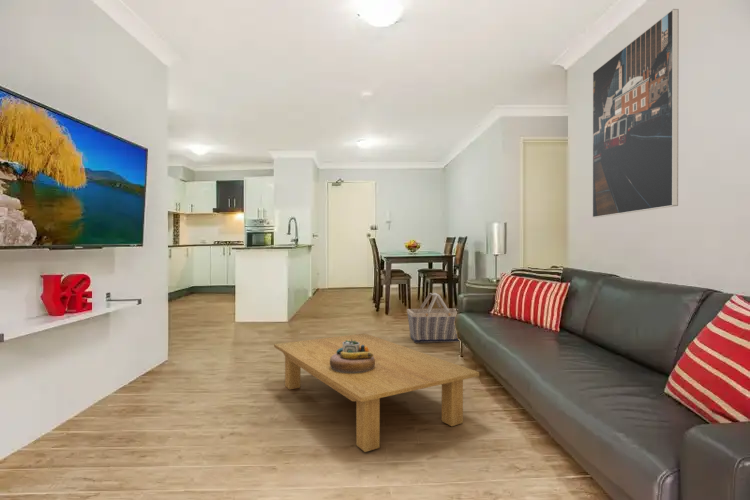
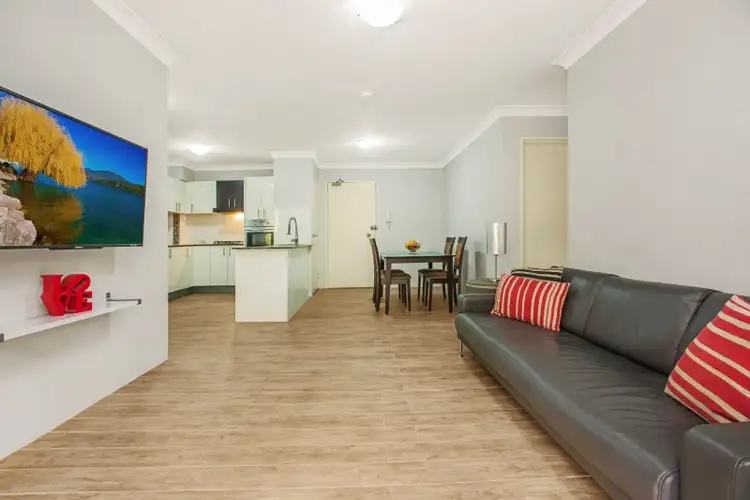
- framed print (629, 129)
- basket (434, 316)
- coffee table (363, 379)
- decorative bowl (352, 352)
